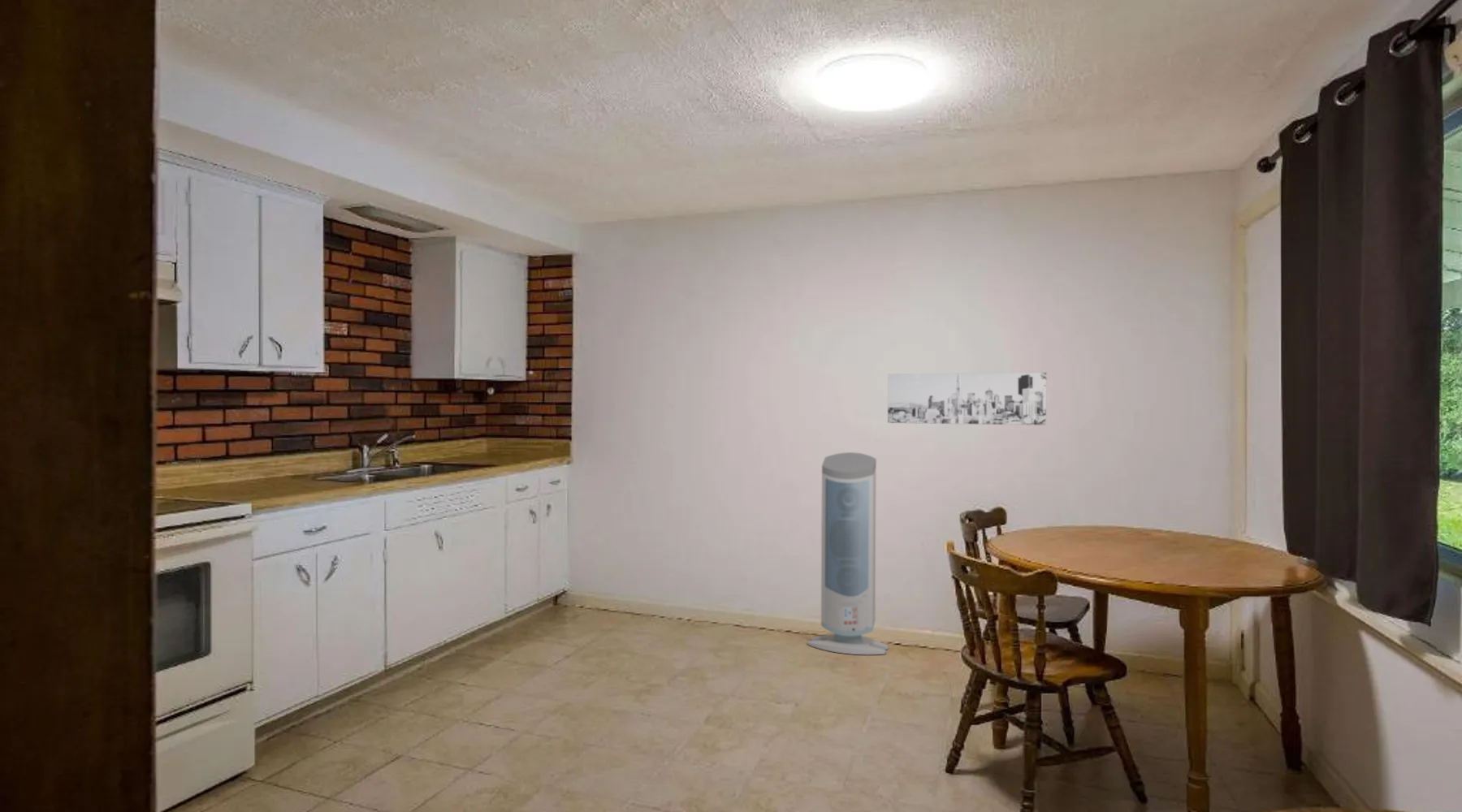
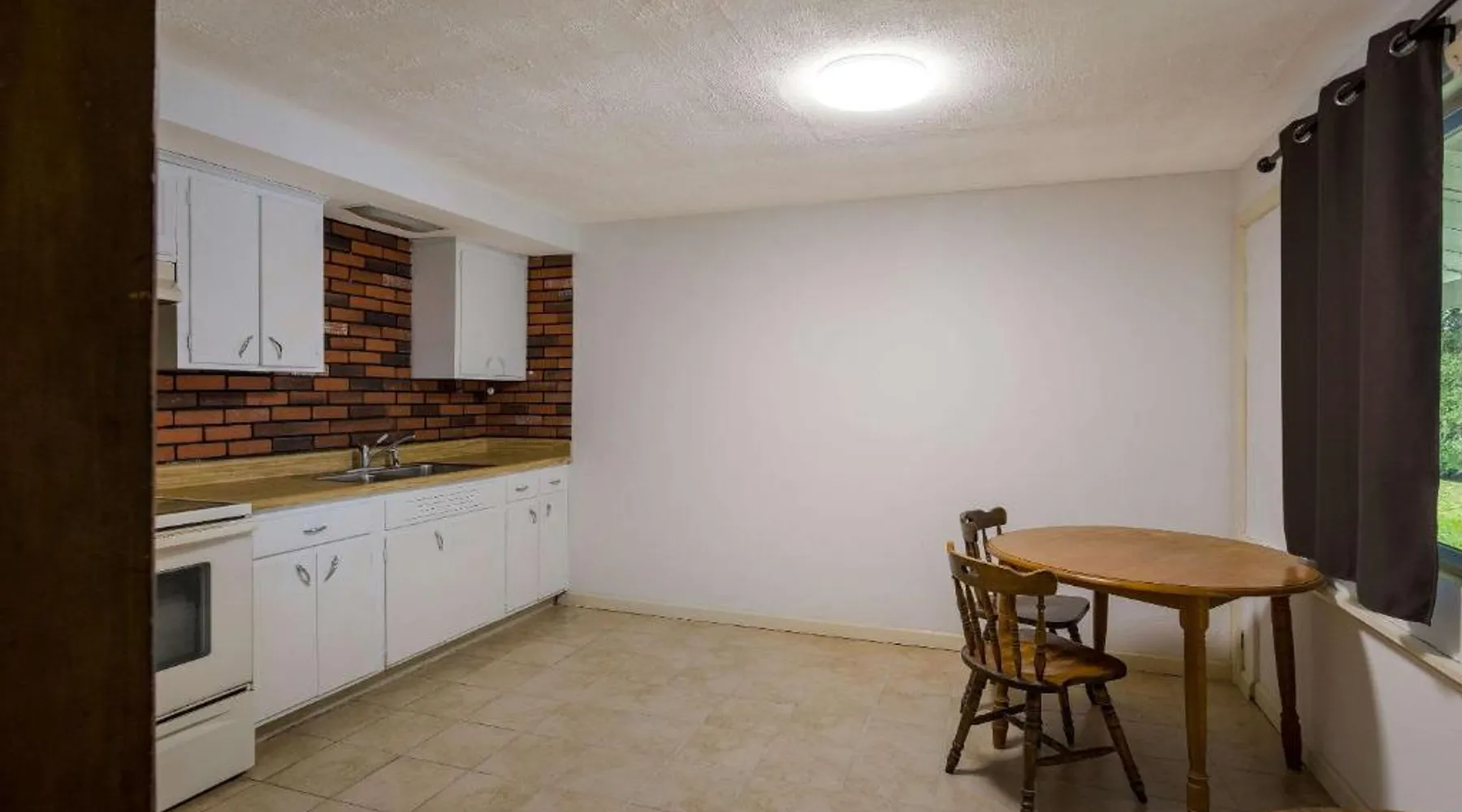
- wall art (964, 398)
- air purifier (848, 550)
